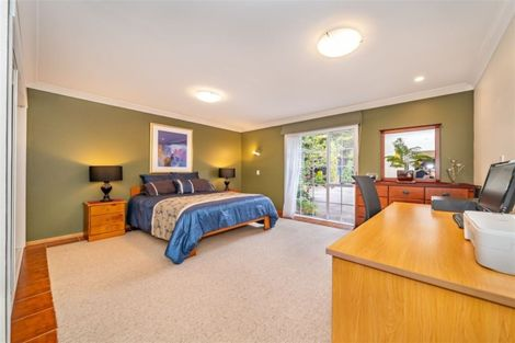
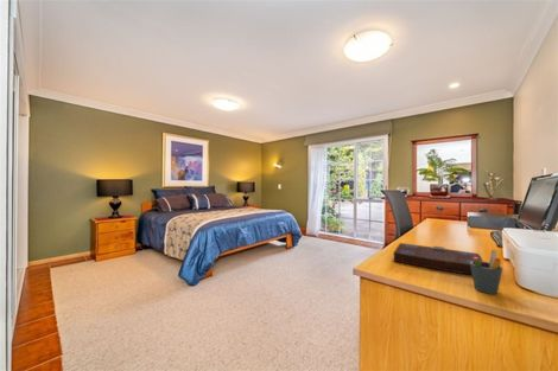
+ pen holder (486, 270)
+ book (435, 256)
